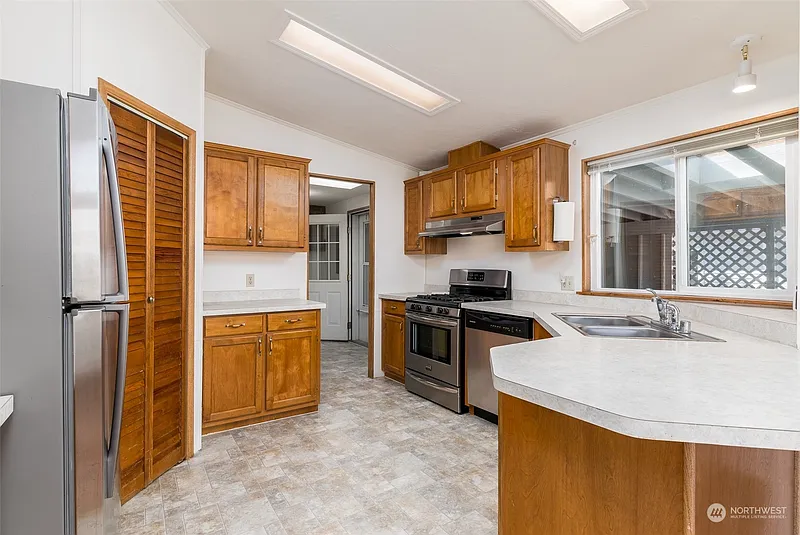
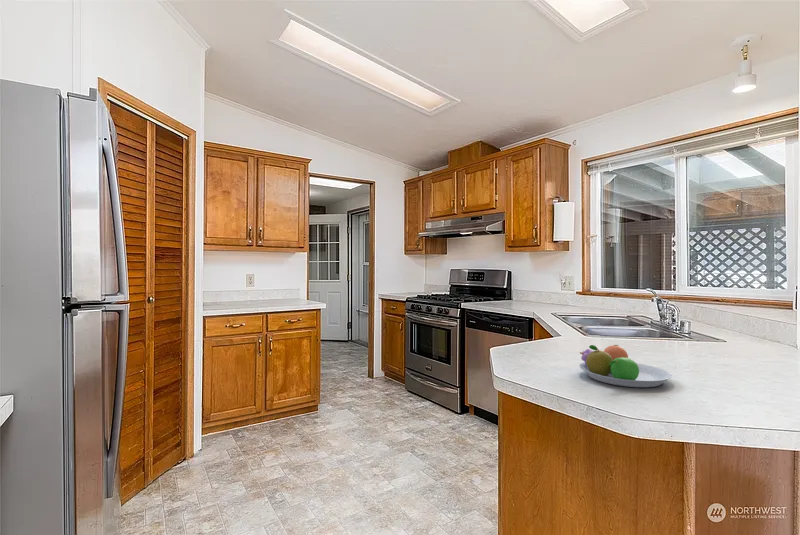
+ fruit bowl (621, 362)
